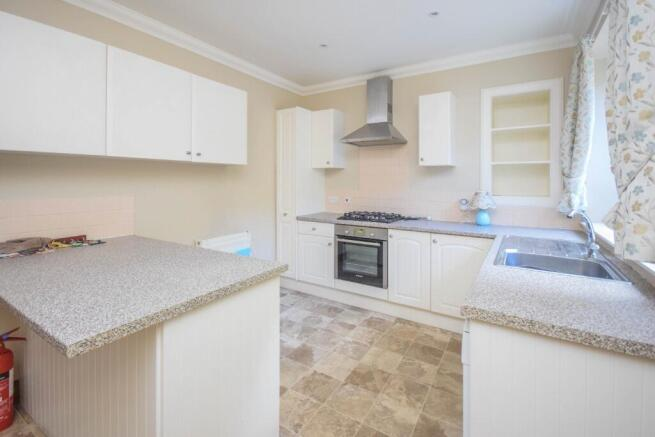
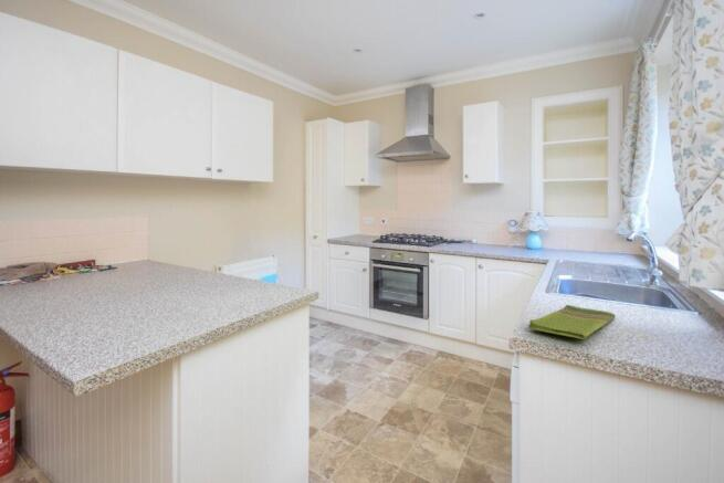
+ dish towel (574, 319)
